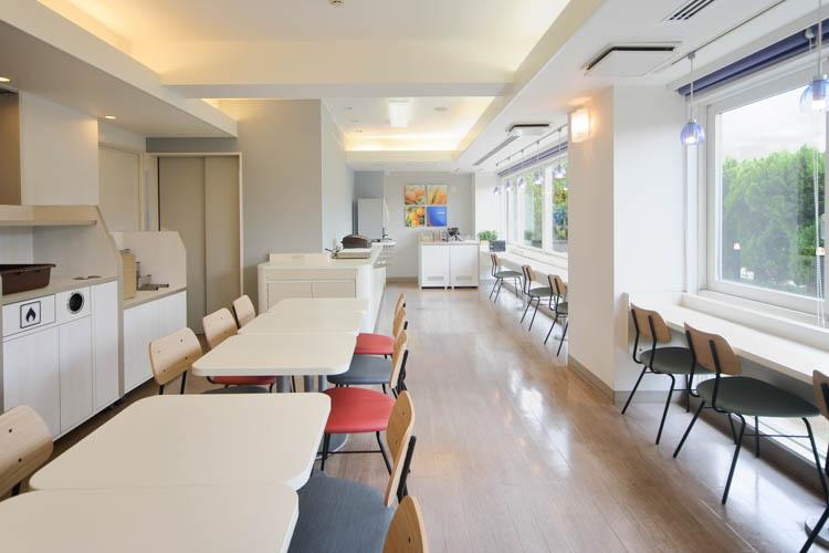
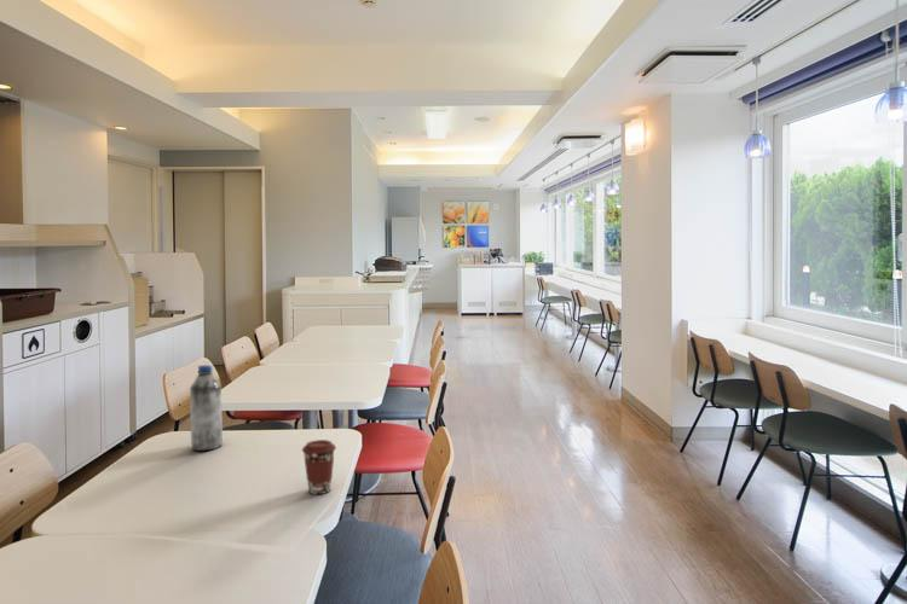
+ coffee cup (319, 466)
+ water bottle (206, 406)
